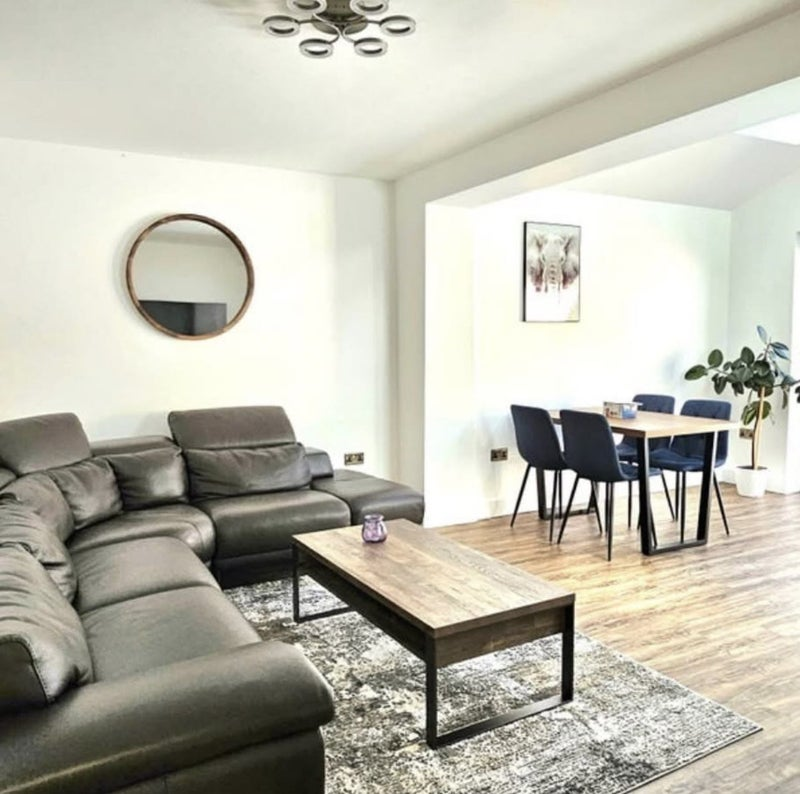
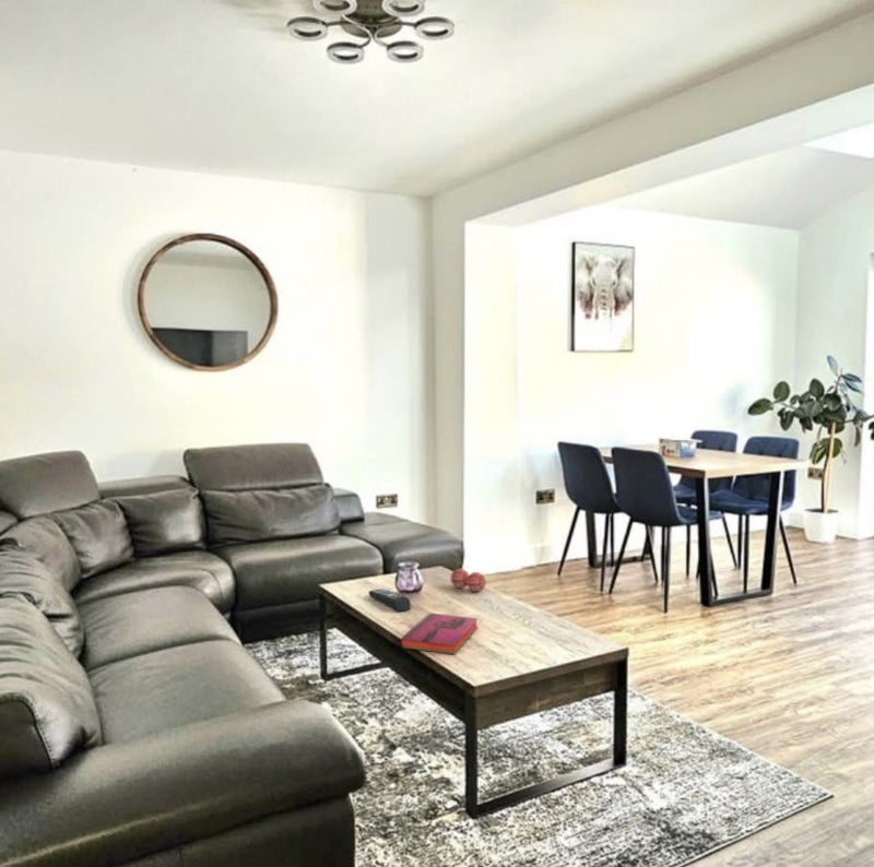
+ decorative ball (468, 580)
+ remote control (389, 597)
+ hardback book (440, 632)
